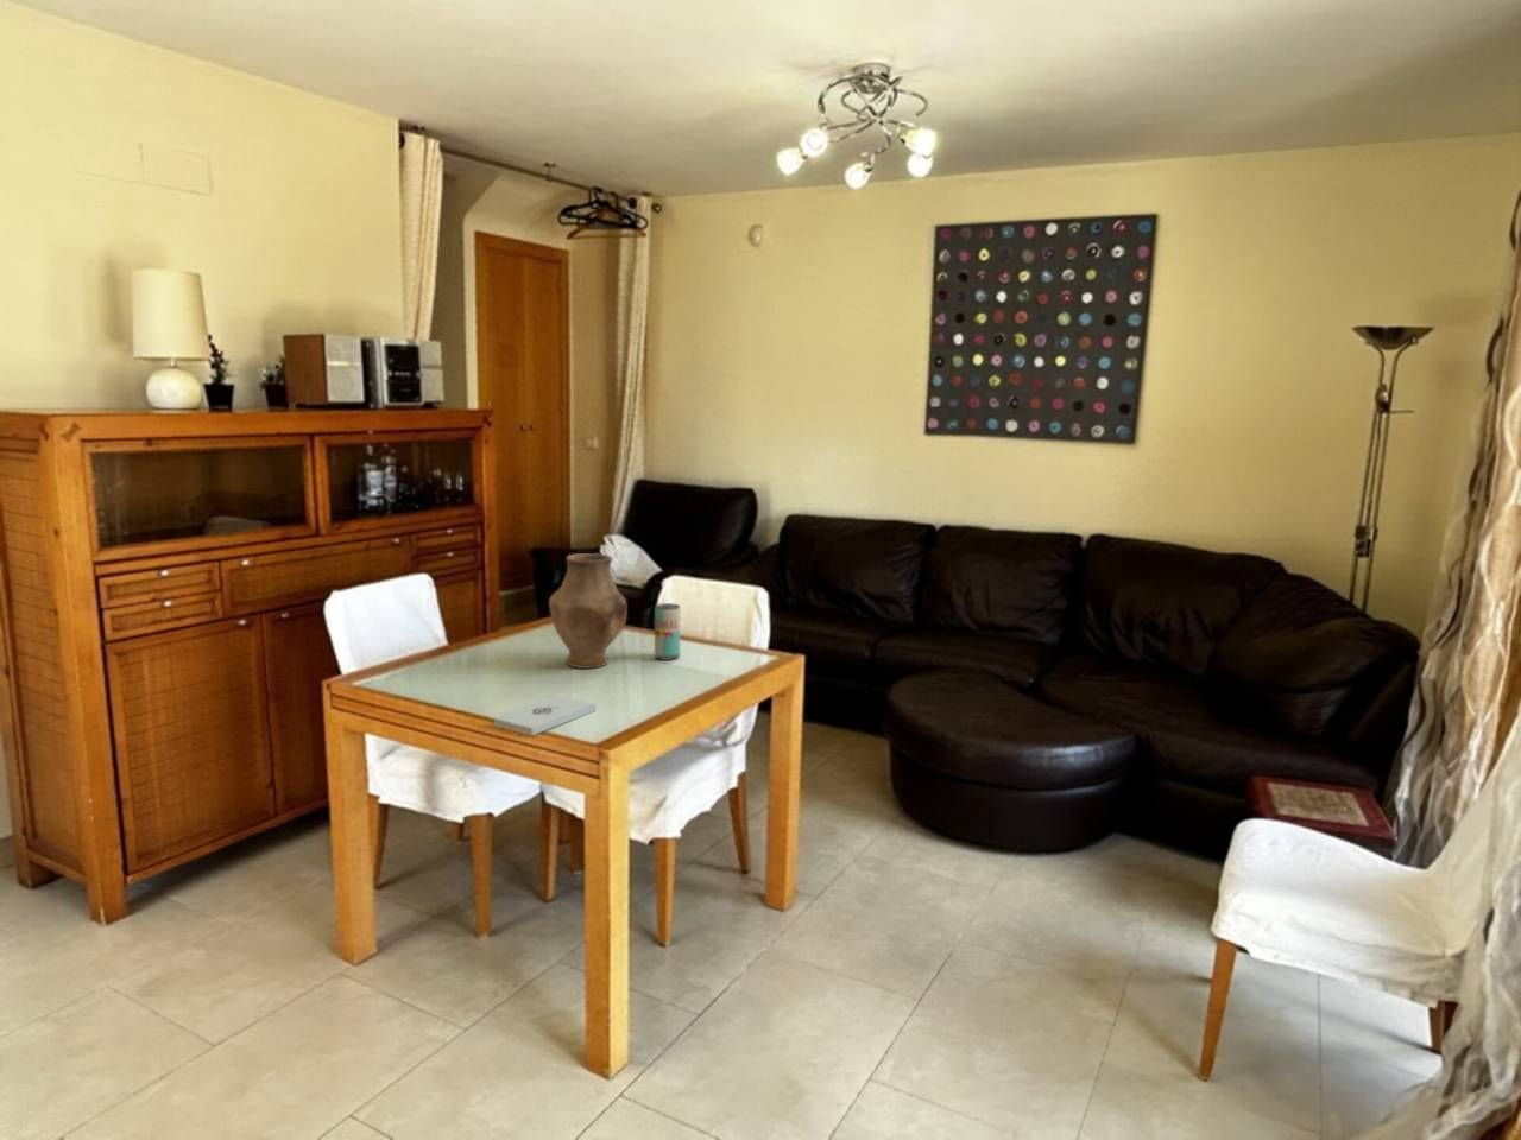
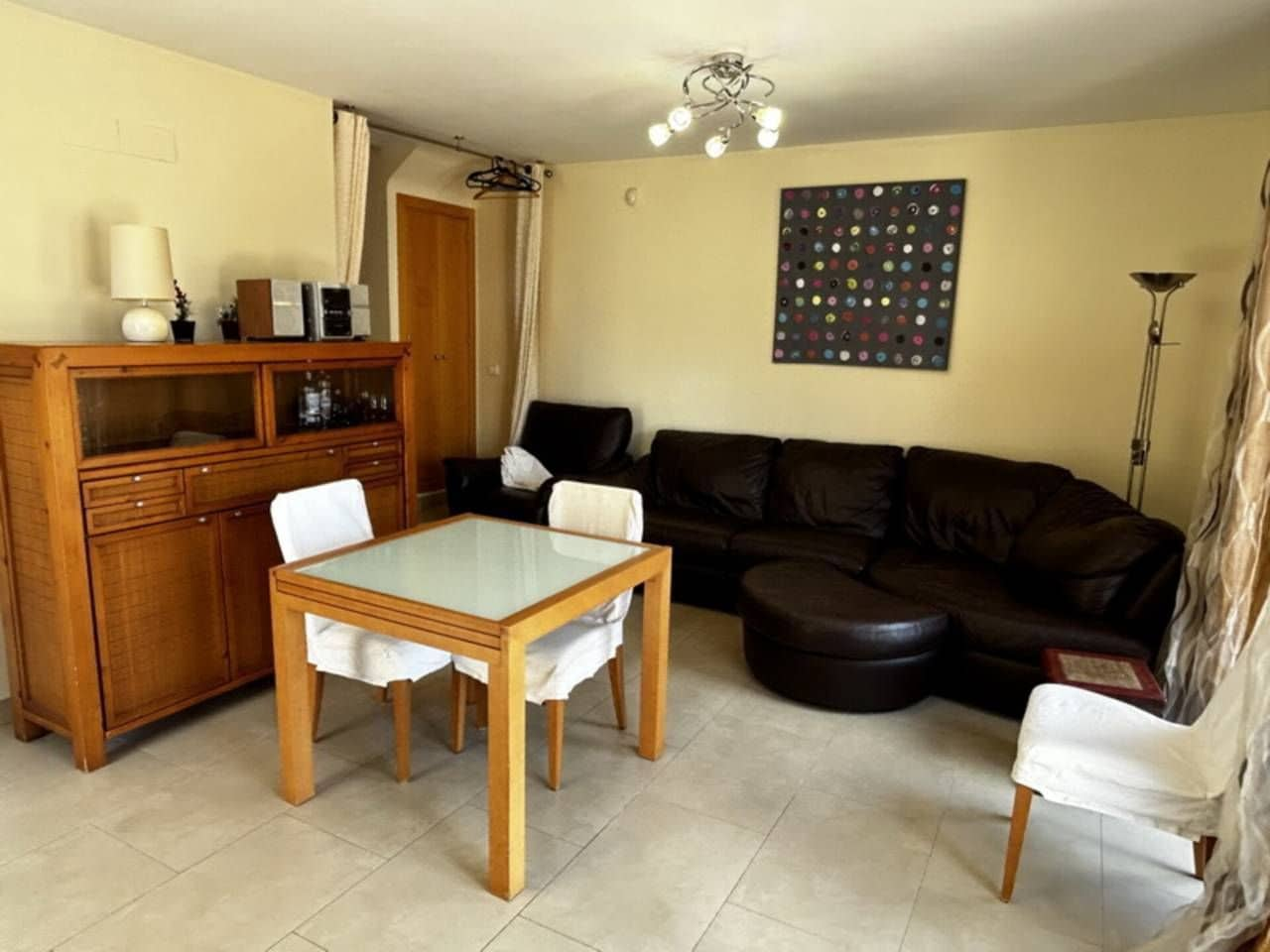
- vase (588, 610)
- notepad (544, 714)
- beverage can (667, 631)
